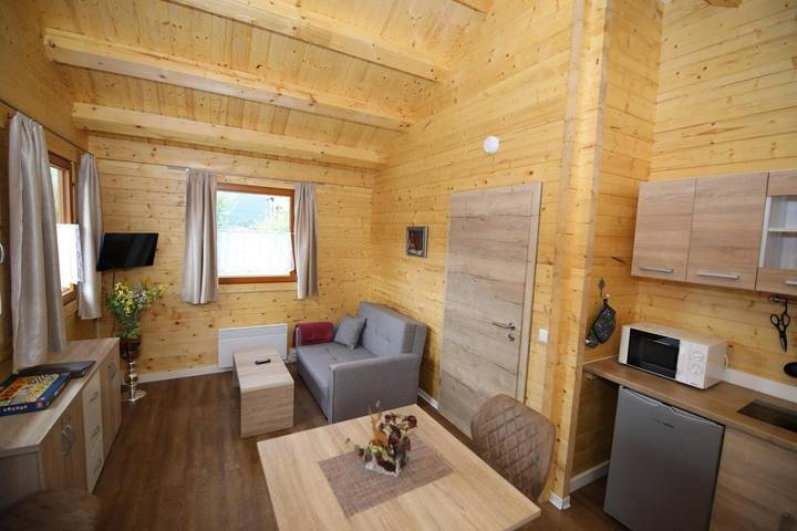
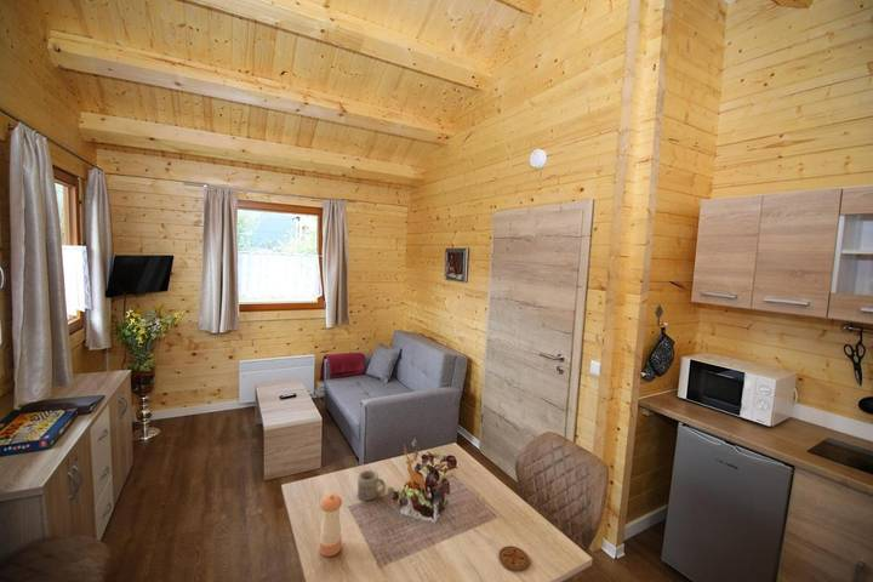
+ coaster (513, 558)
+ mug (371, 485)
+ pepper shaker (330, 521)
